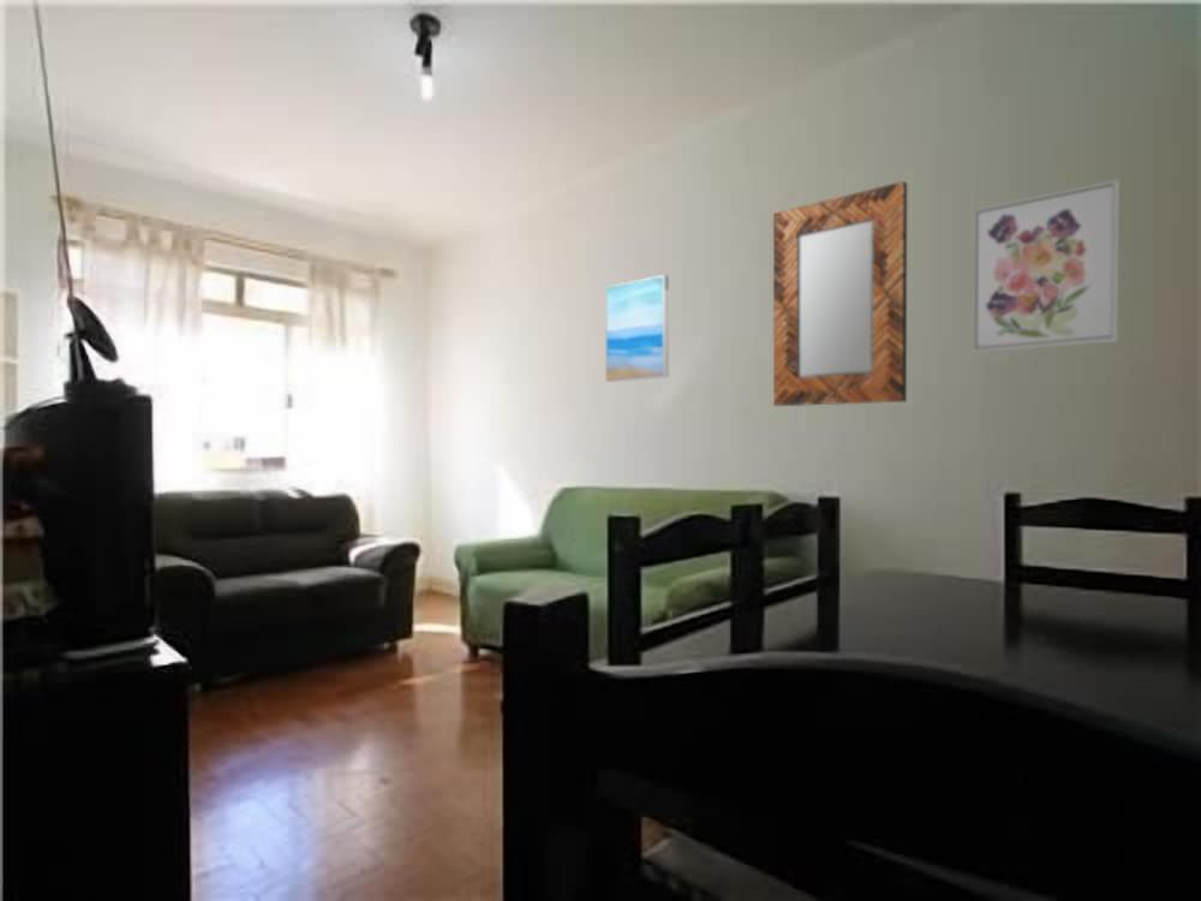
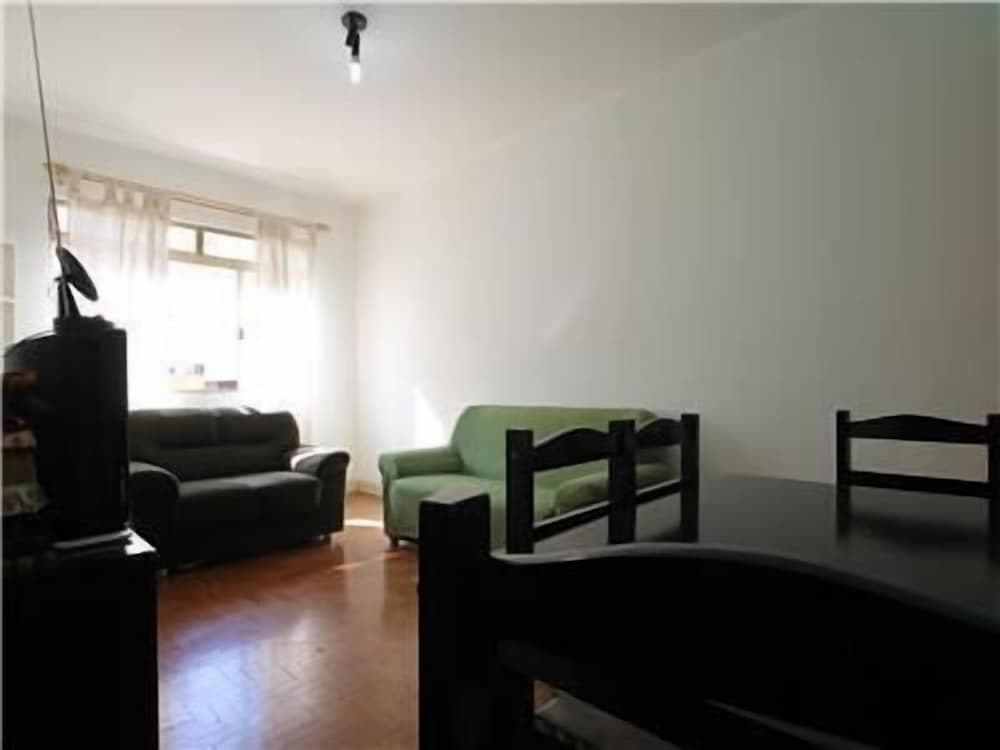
- wall art (1041, 272)
- home mirror (835, 302)
- wall art (635, 330)
